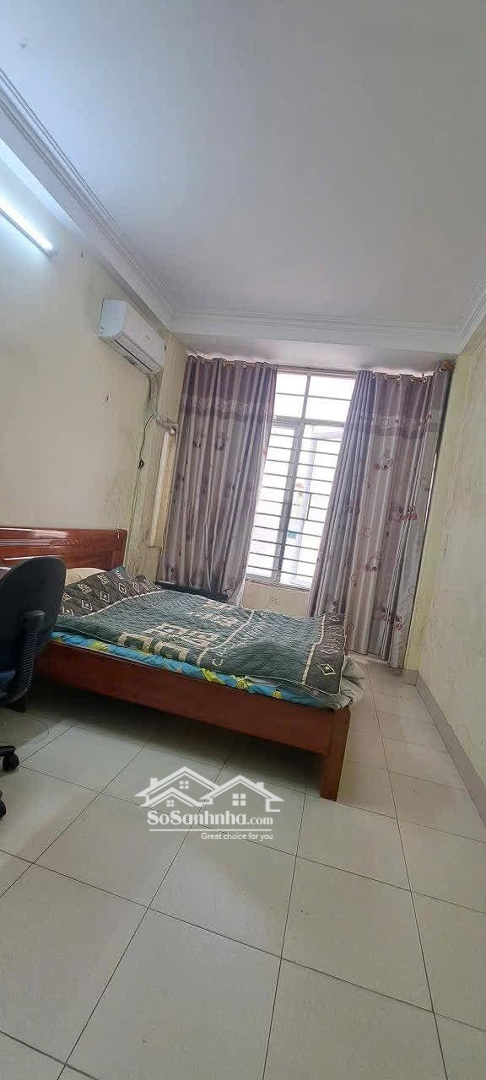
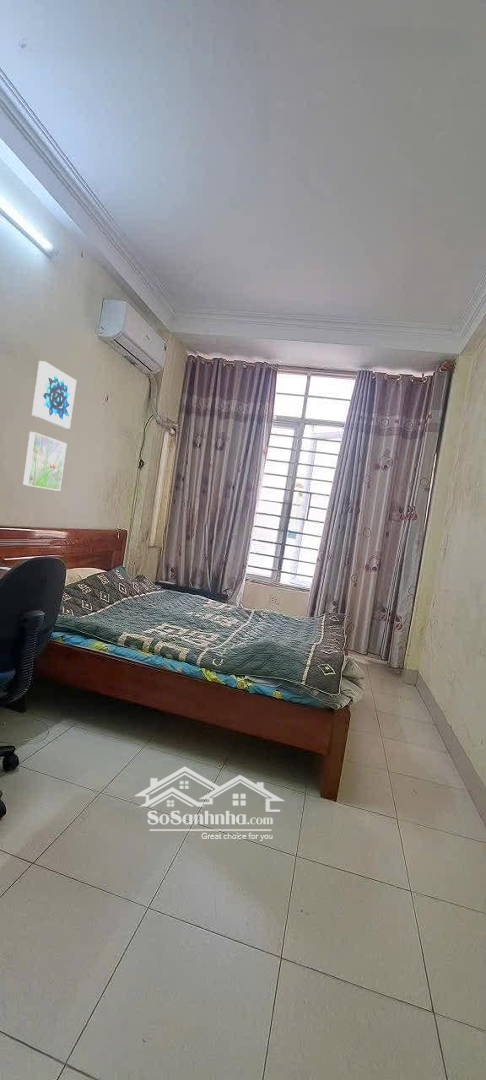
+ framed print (45, 463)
+ wall art (55, 396)
